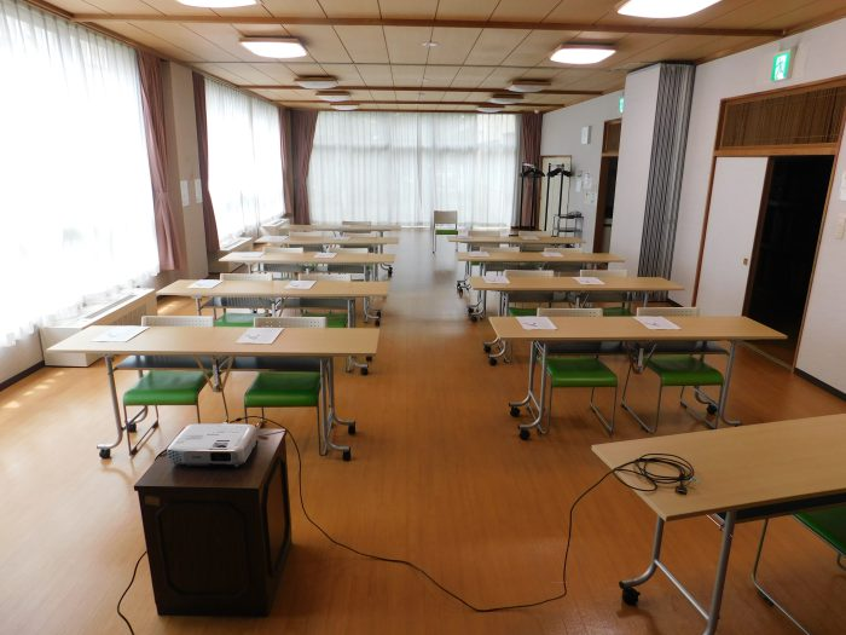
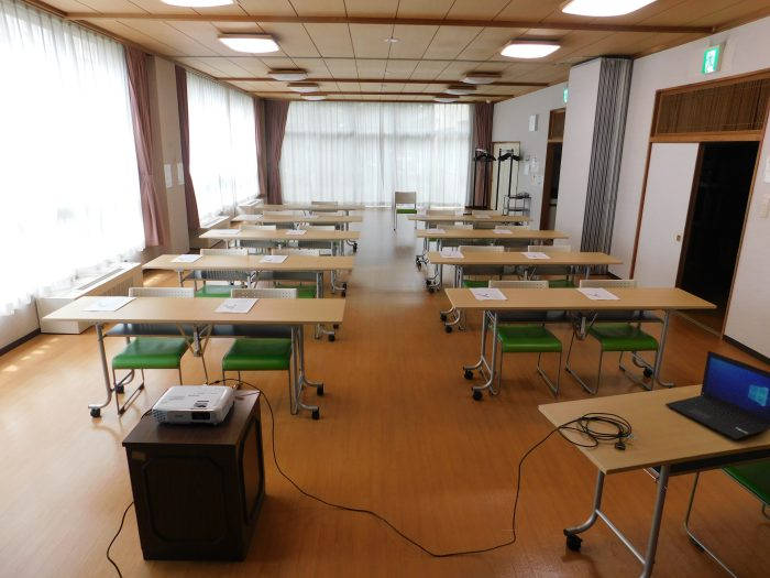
+ laptop (721, 392)
